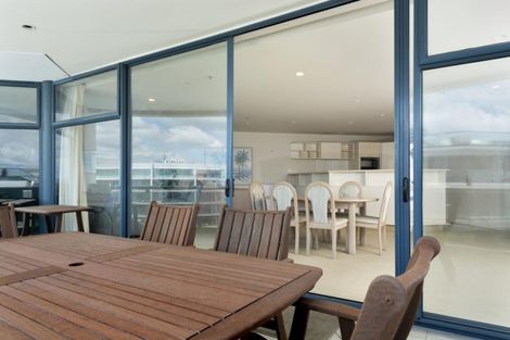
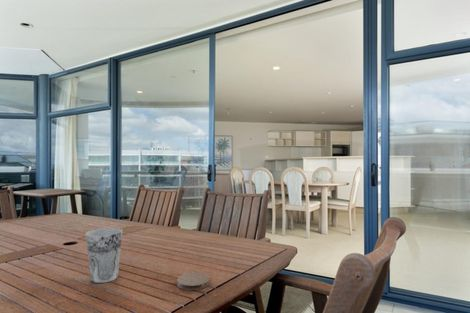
+ coaster (193, 280)
+ cup (104, 254)
